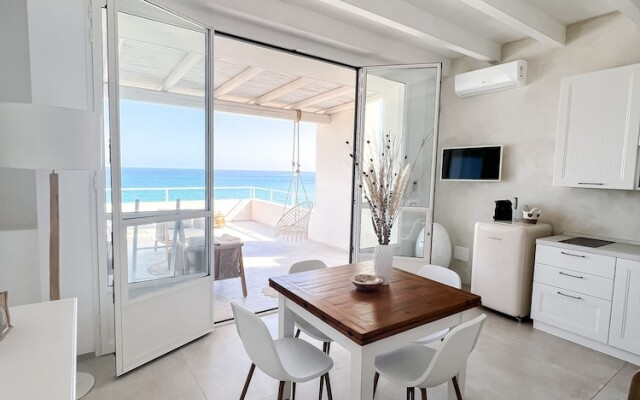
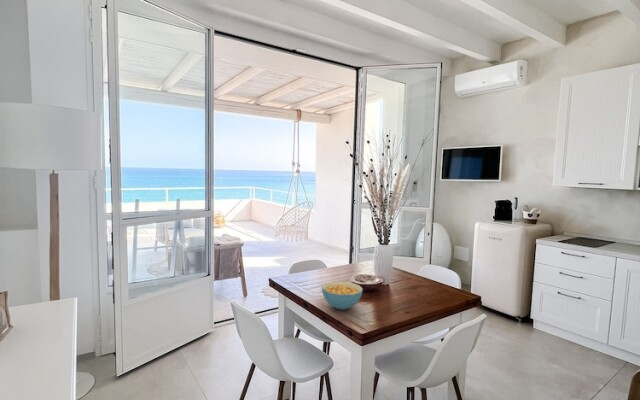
+ cereal bowl (341, 297)
